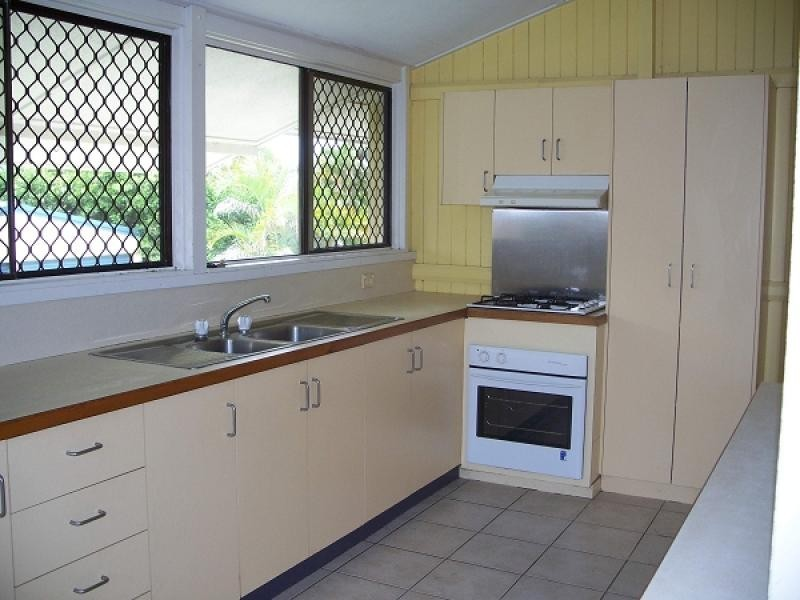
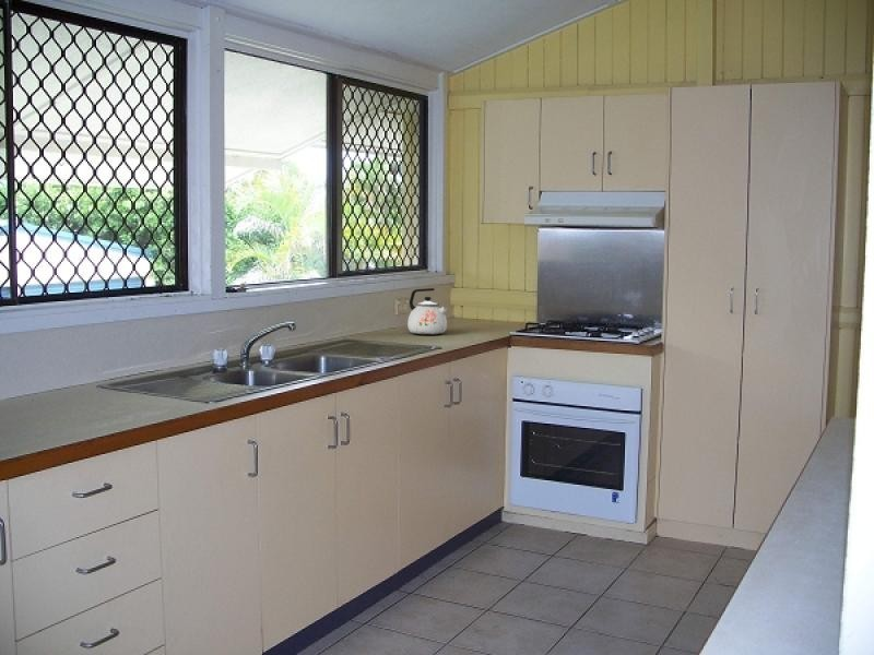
+ kettle (427, 310)
